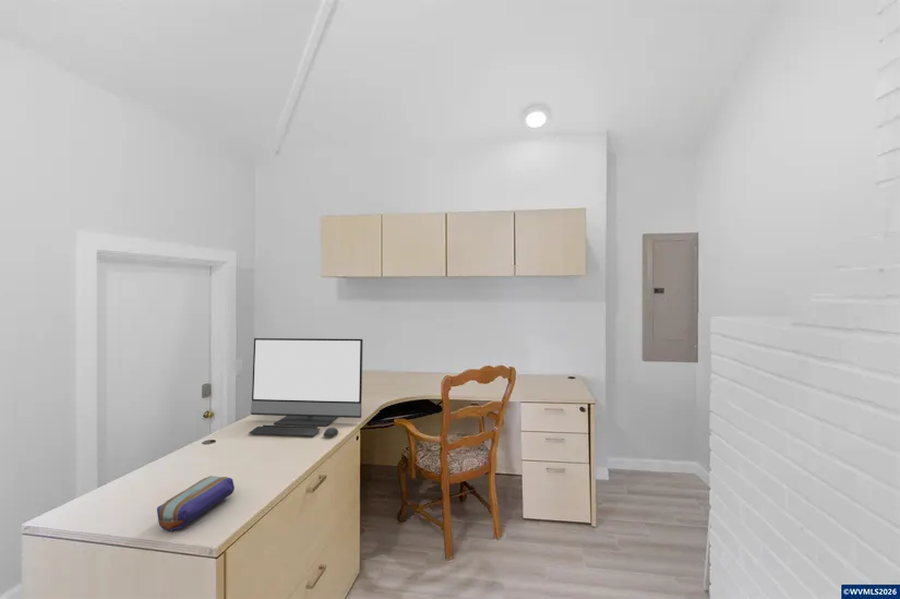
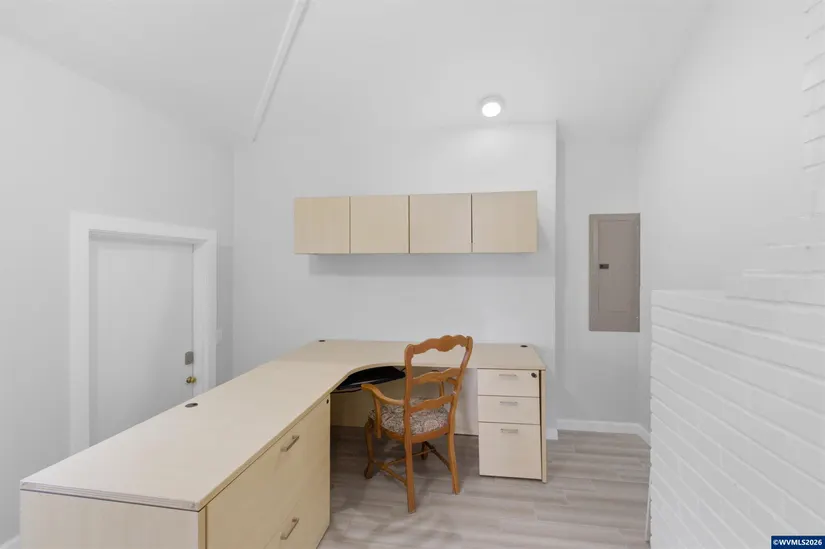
- pencil case (199, 499)
- monitor (299, 383)
